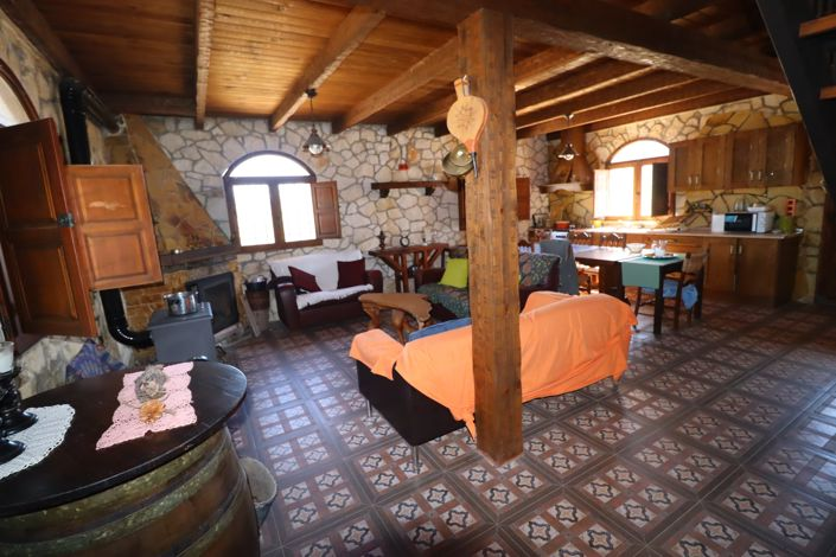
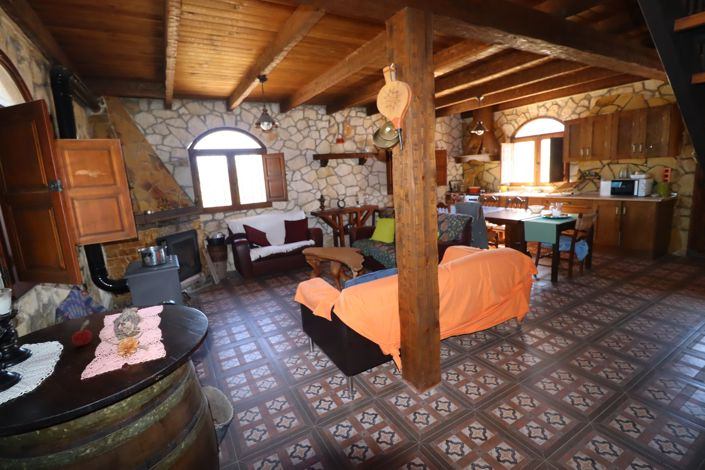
+ fruit (81, 333)
